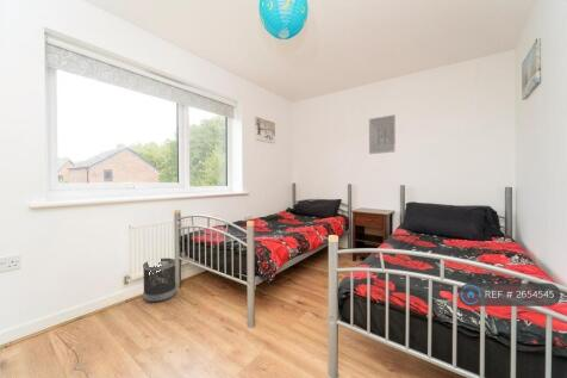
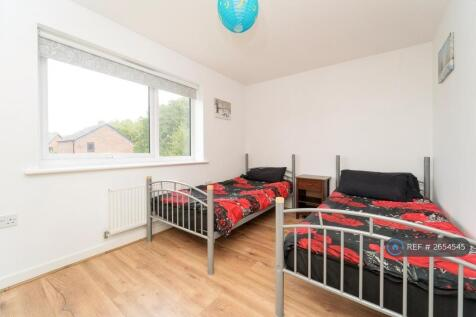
- wastebasket (160, 278)
- wall art (381, 135)
